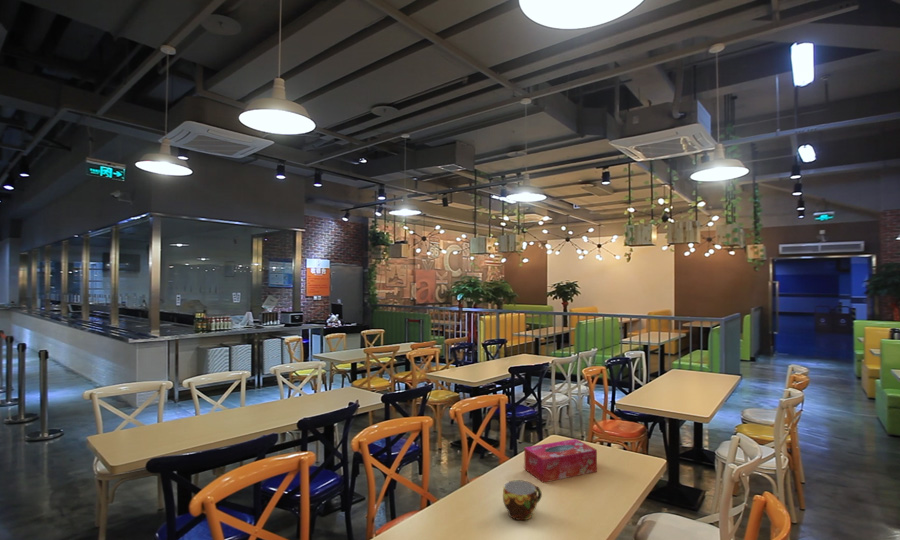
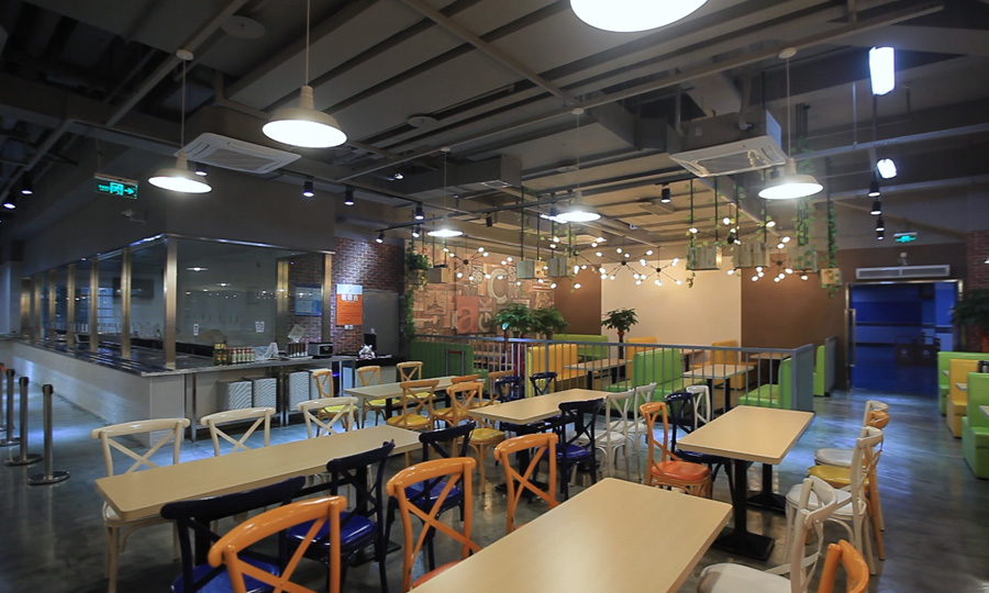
- cup (521, 500)
- tissue box (560, 459)
